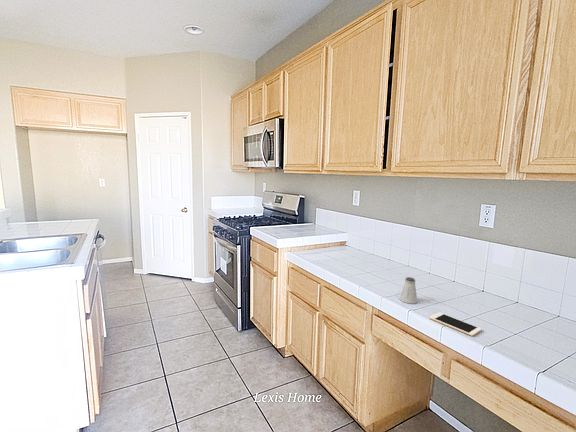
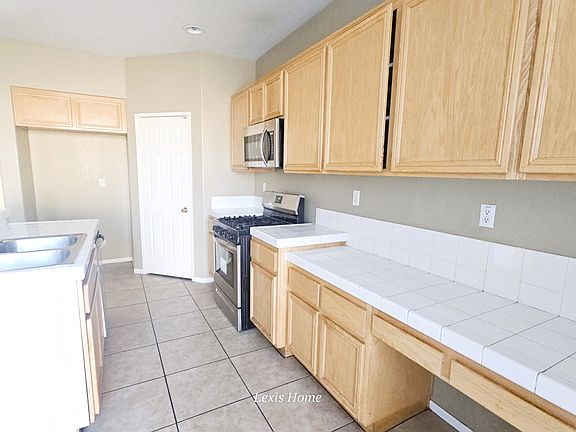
- saltshaker (409, 289)
- cell phone (454, 323)
